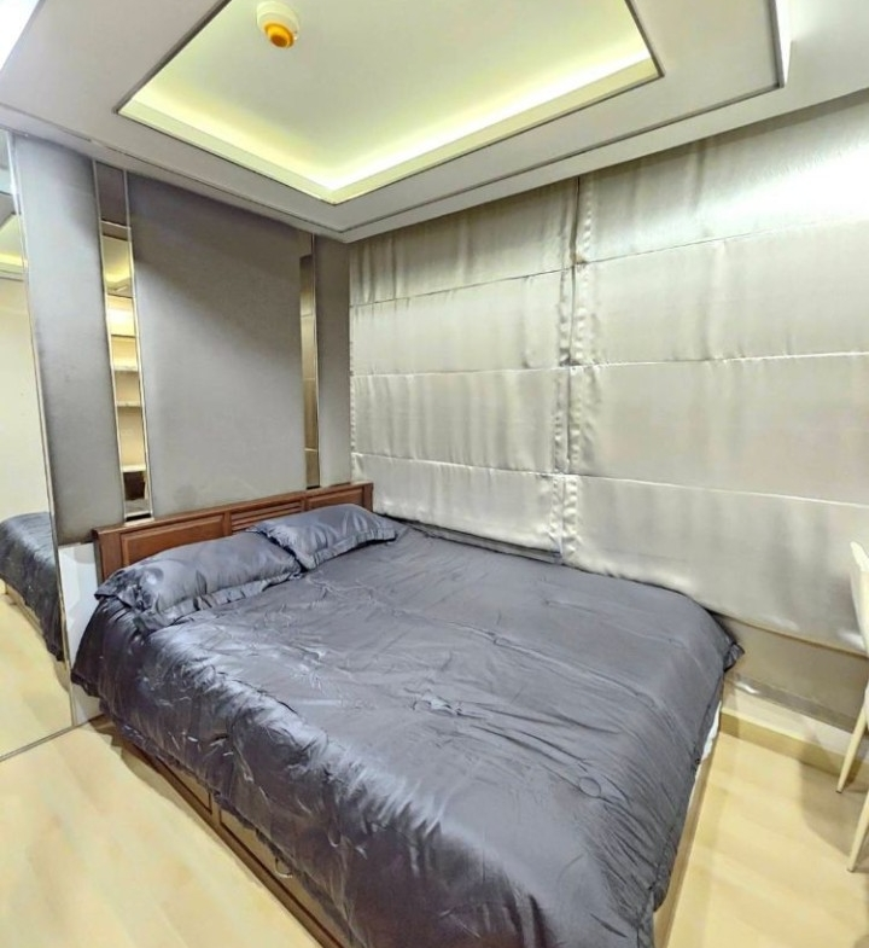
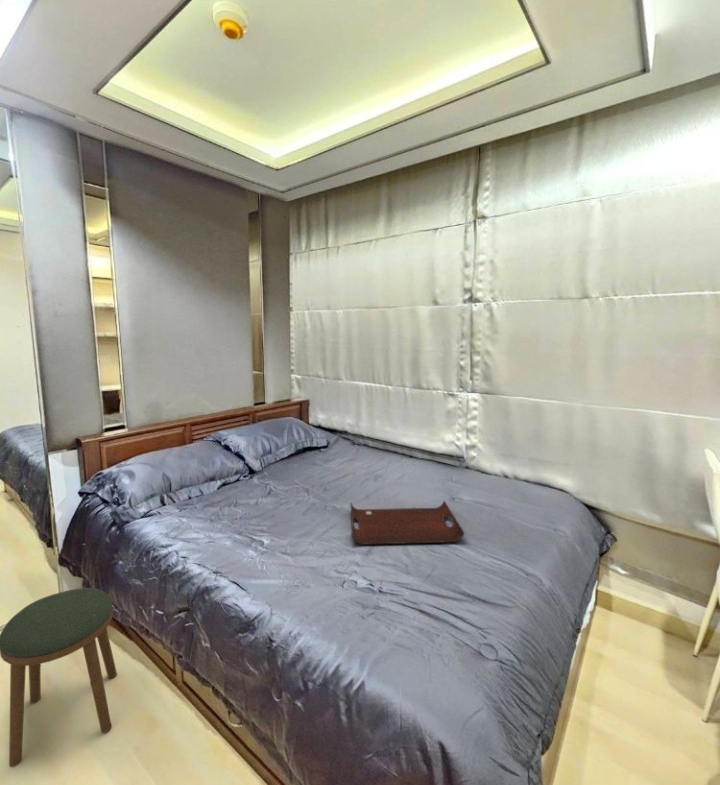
+ stool (61, 657)
+ serving tray (402, 520)
